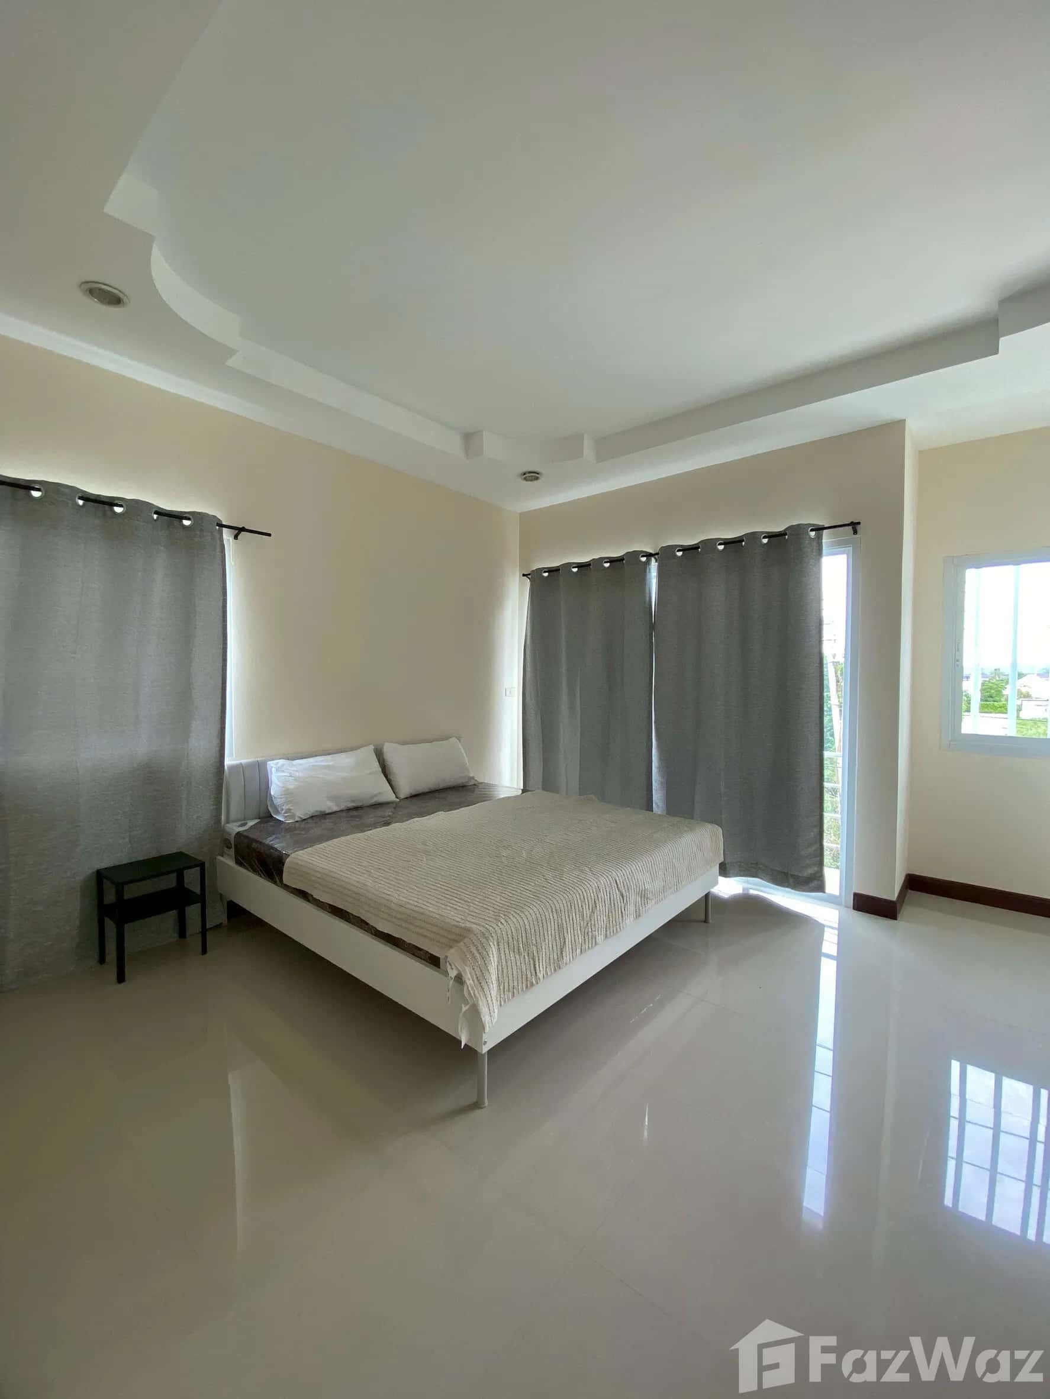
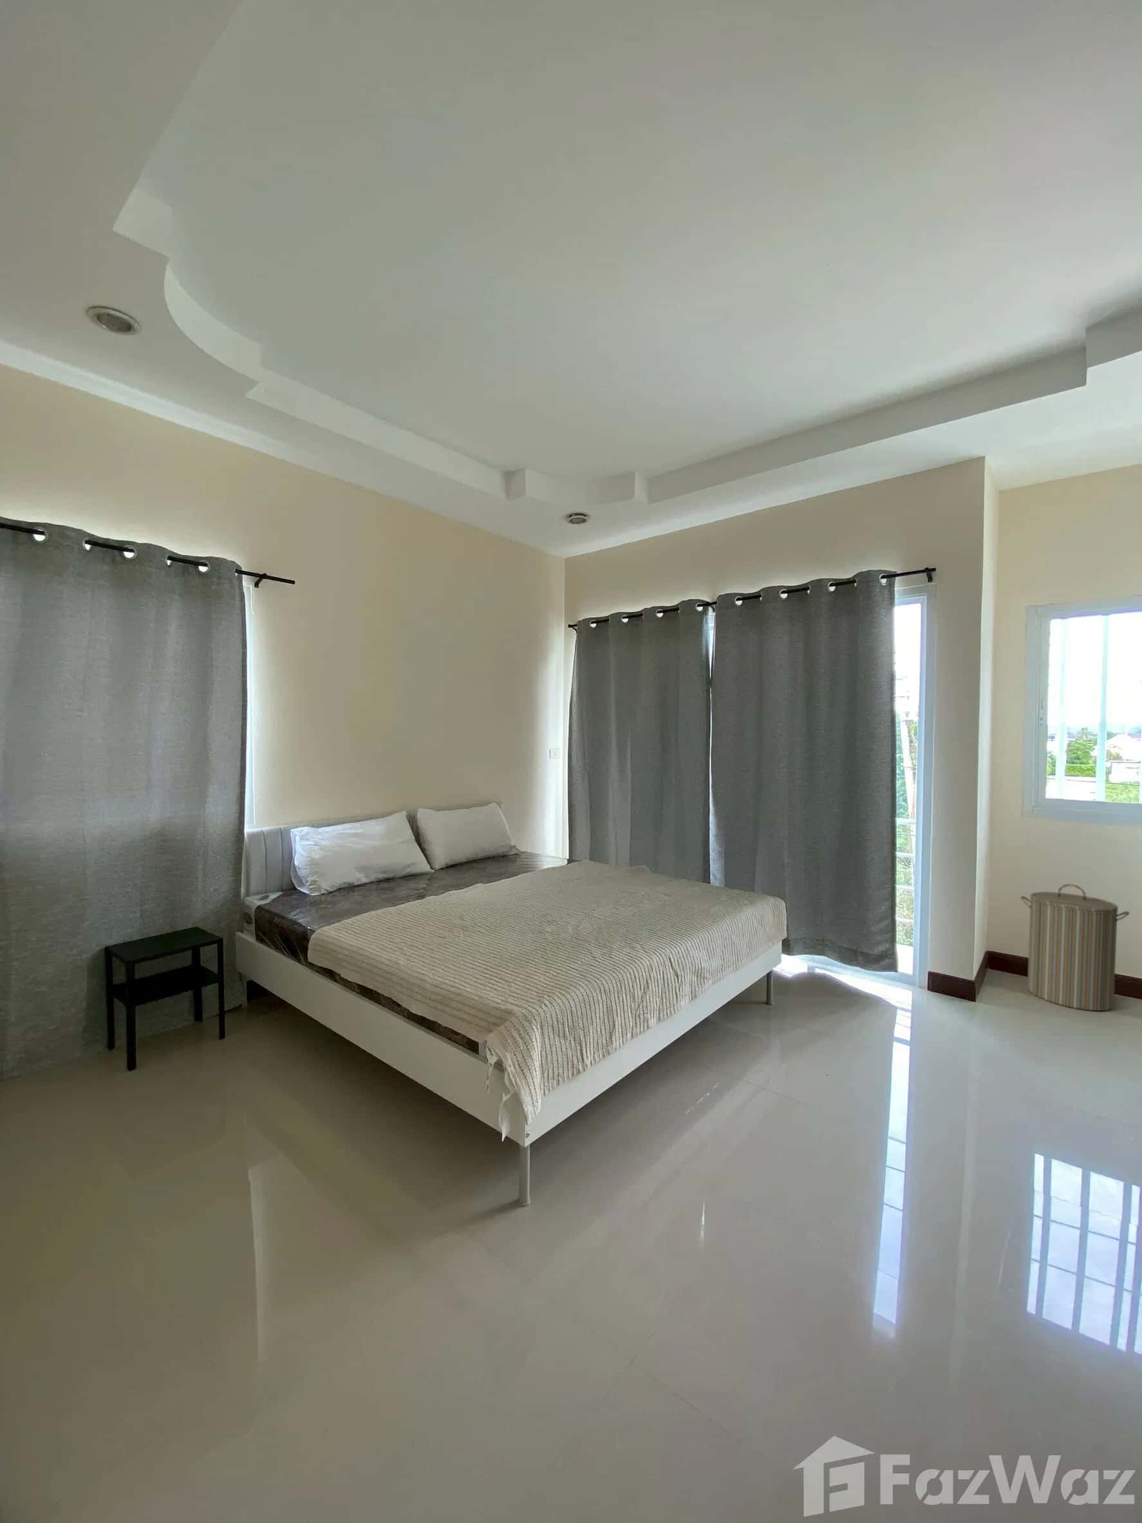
+ laundry hamper (1071, 941)
